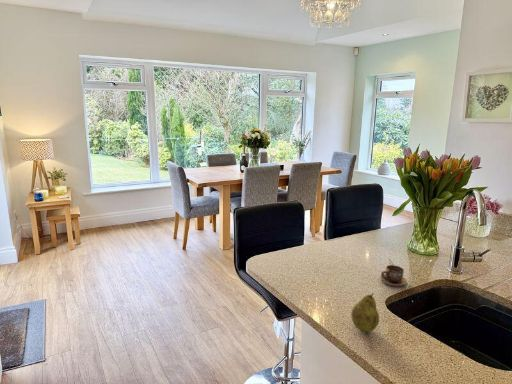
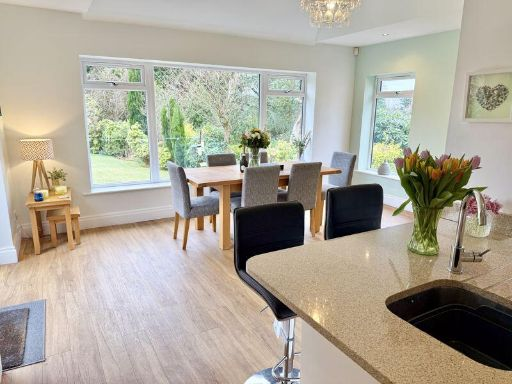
- cup (393, 274)
- fruit (365, 310)
